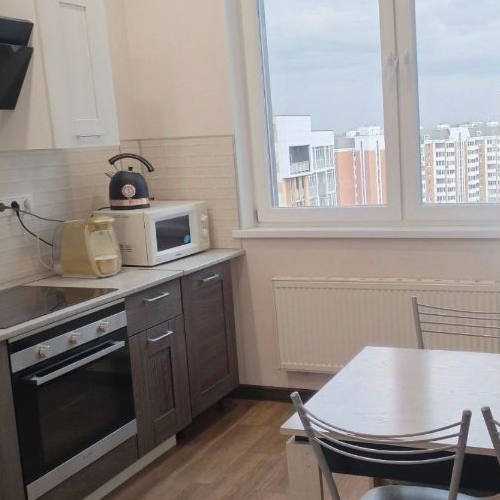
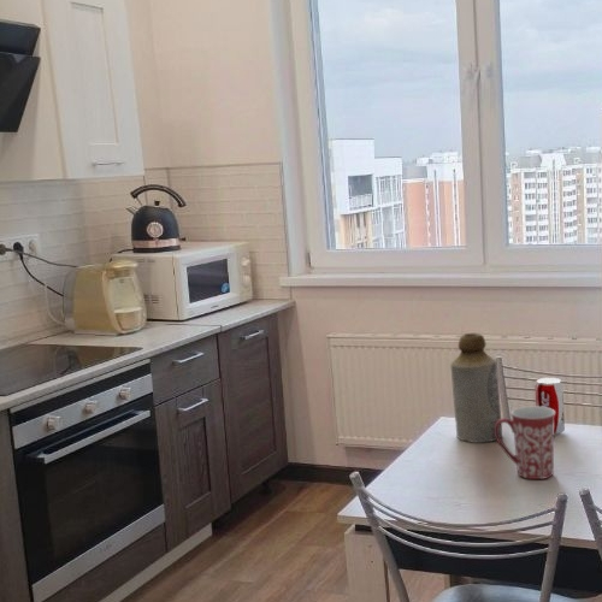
+ beverage can (549, 406)
+ mug (525, 442)
+ bottle (476, 385)
